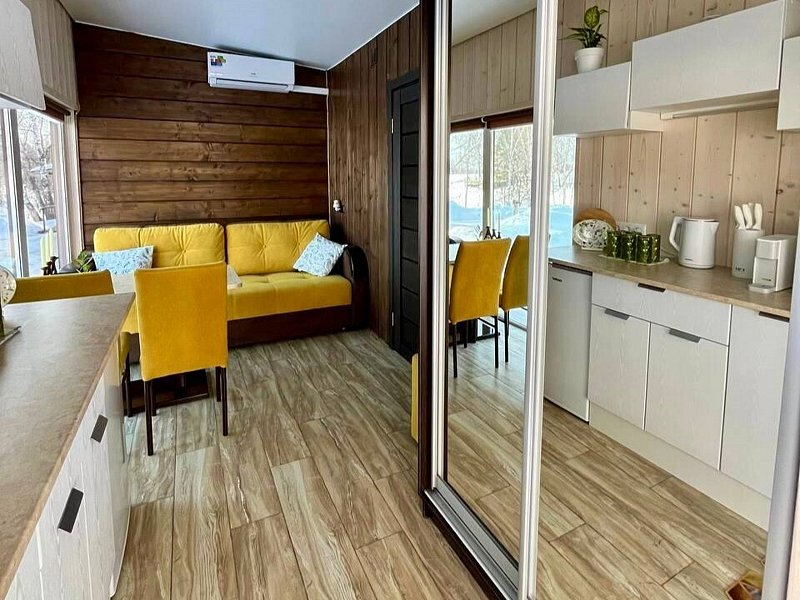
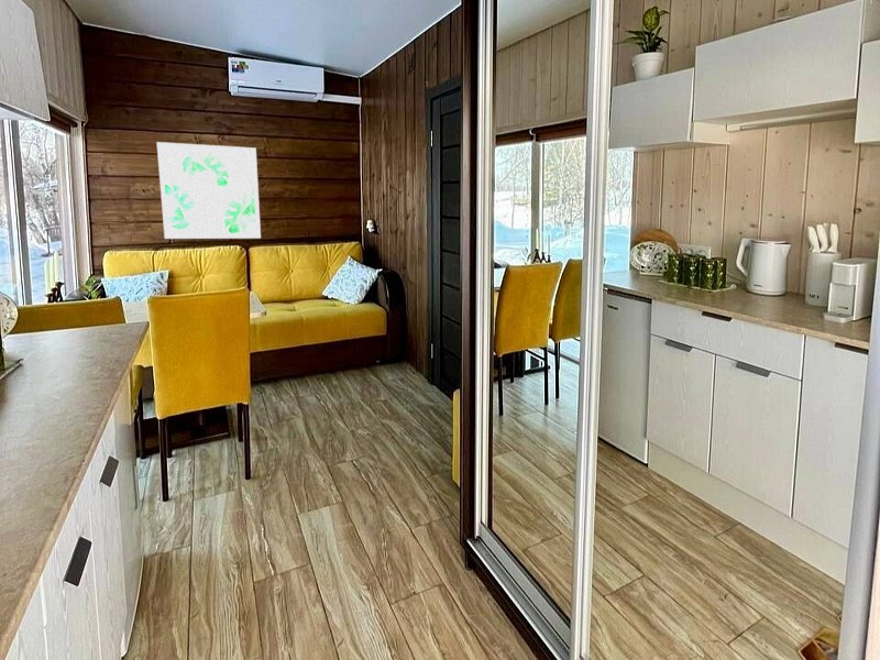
+ wall art (210, 193)
